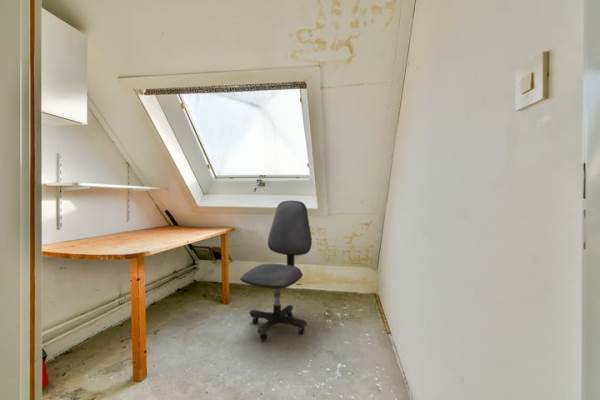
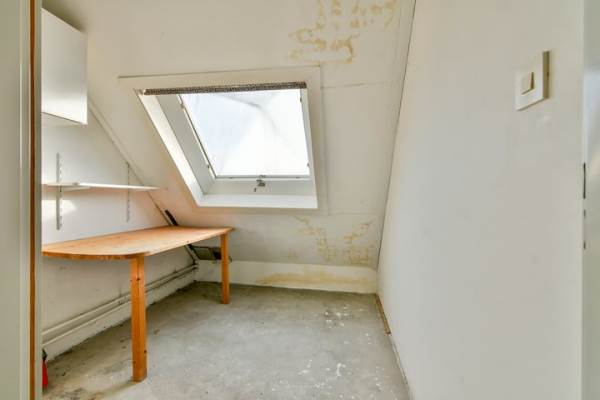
- office chair (277, 264)
